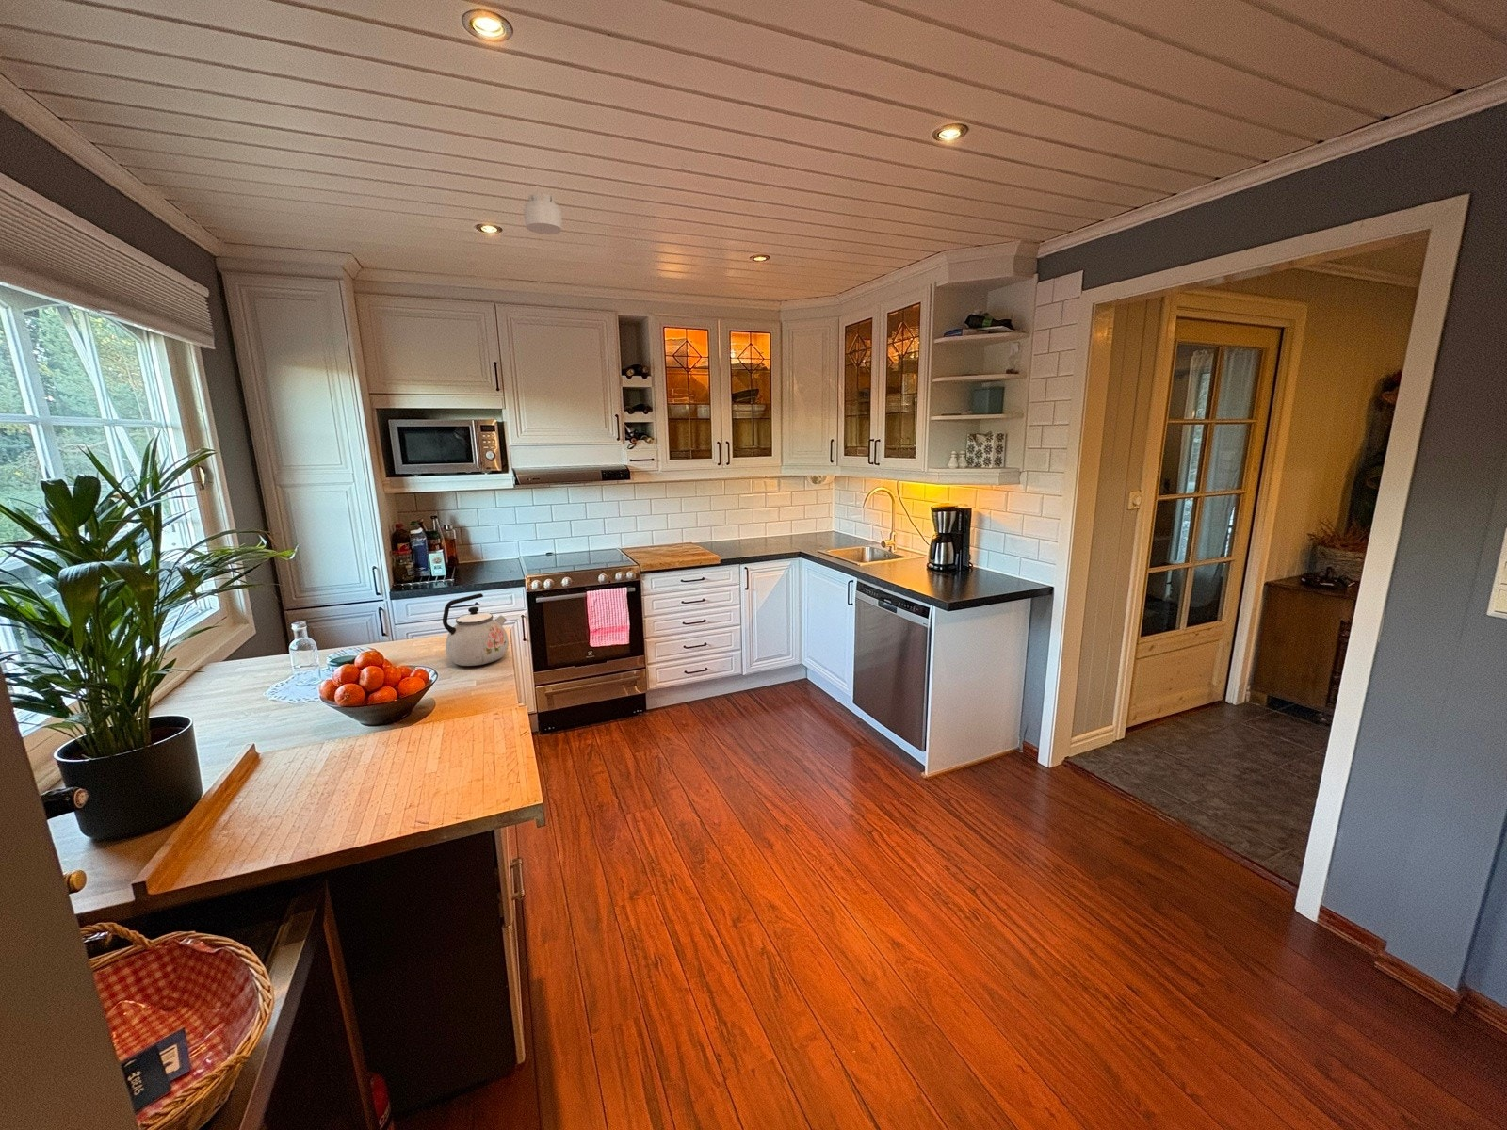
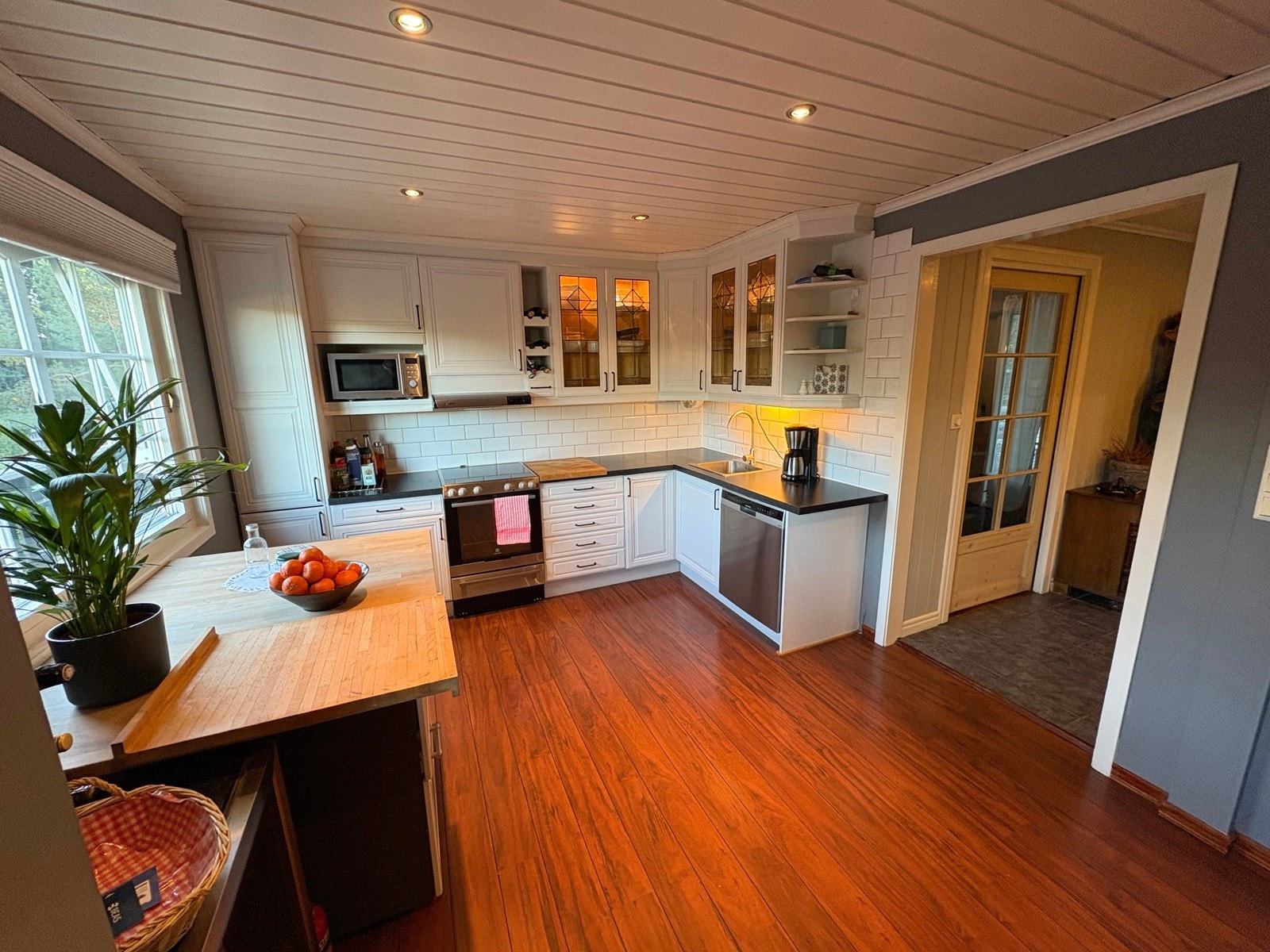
- smoke detector (542, 212)
- kettle (476, 627)
